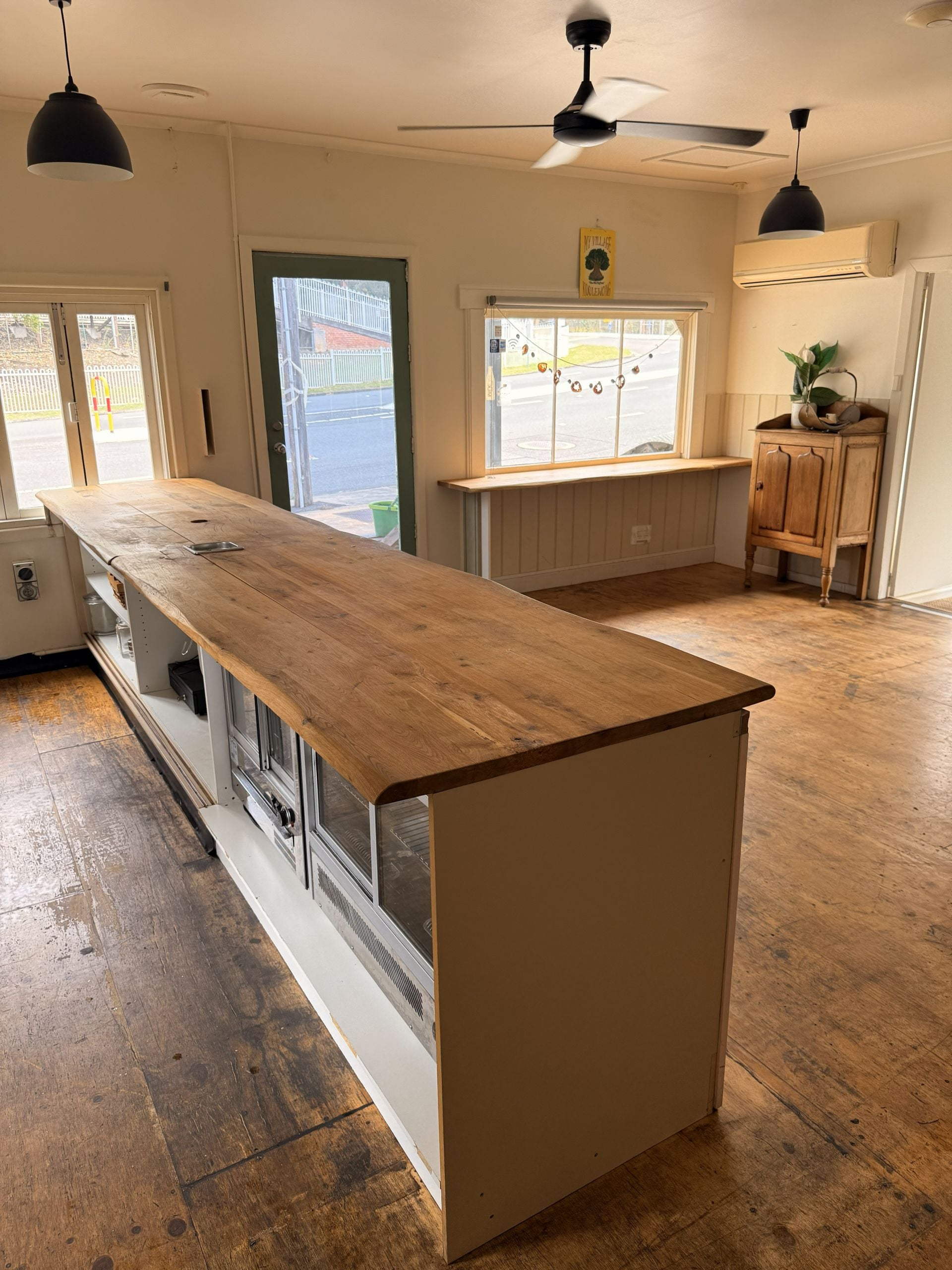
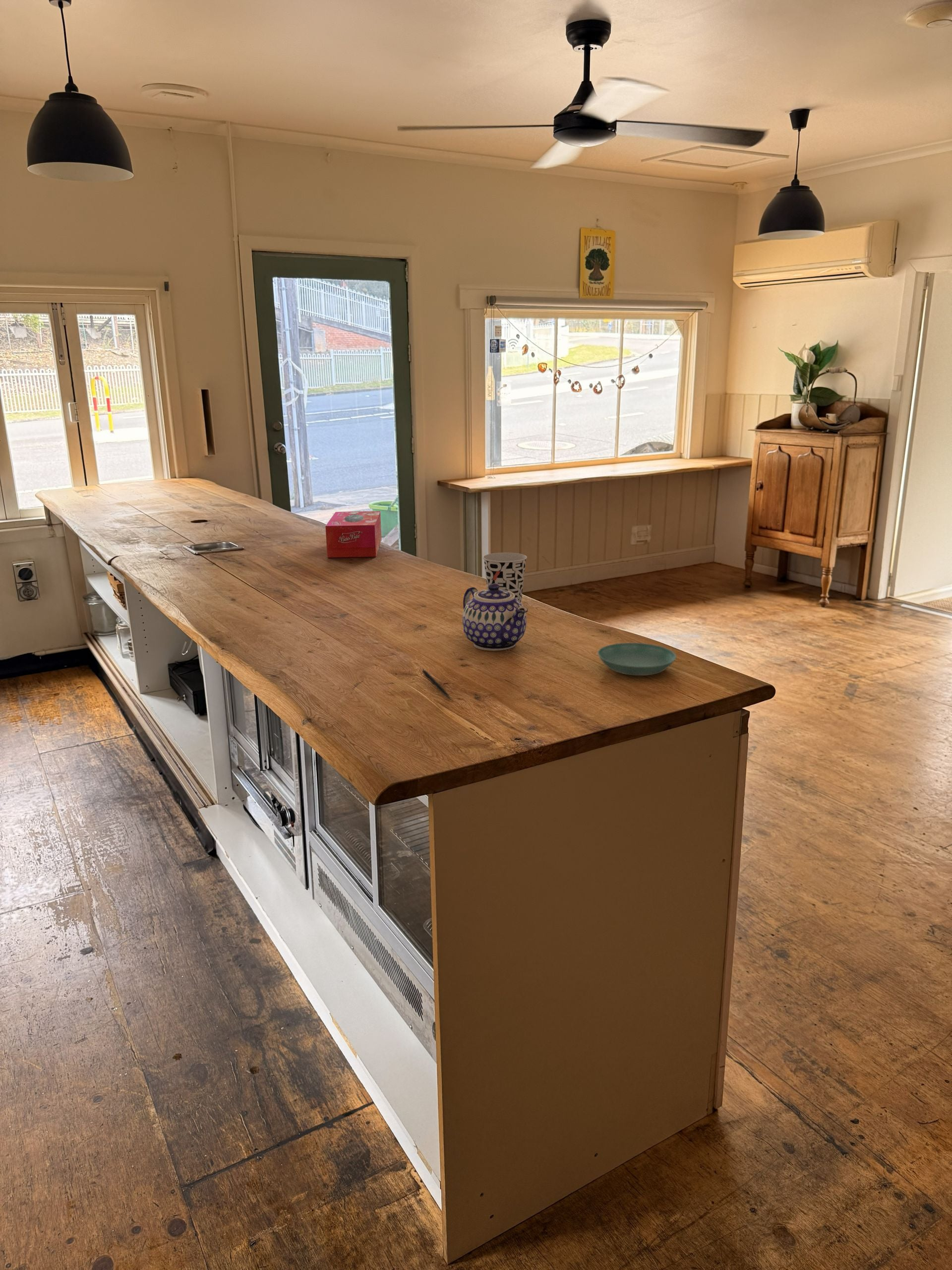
+ tissue box (355, 533)
+ pen (436, 684)
+ saucer (636, 660)
+ teapot (494, 614)
+ cup (505, 581)
